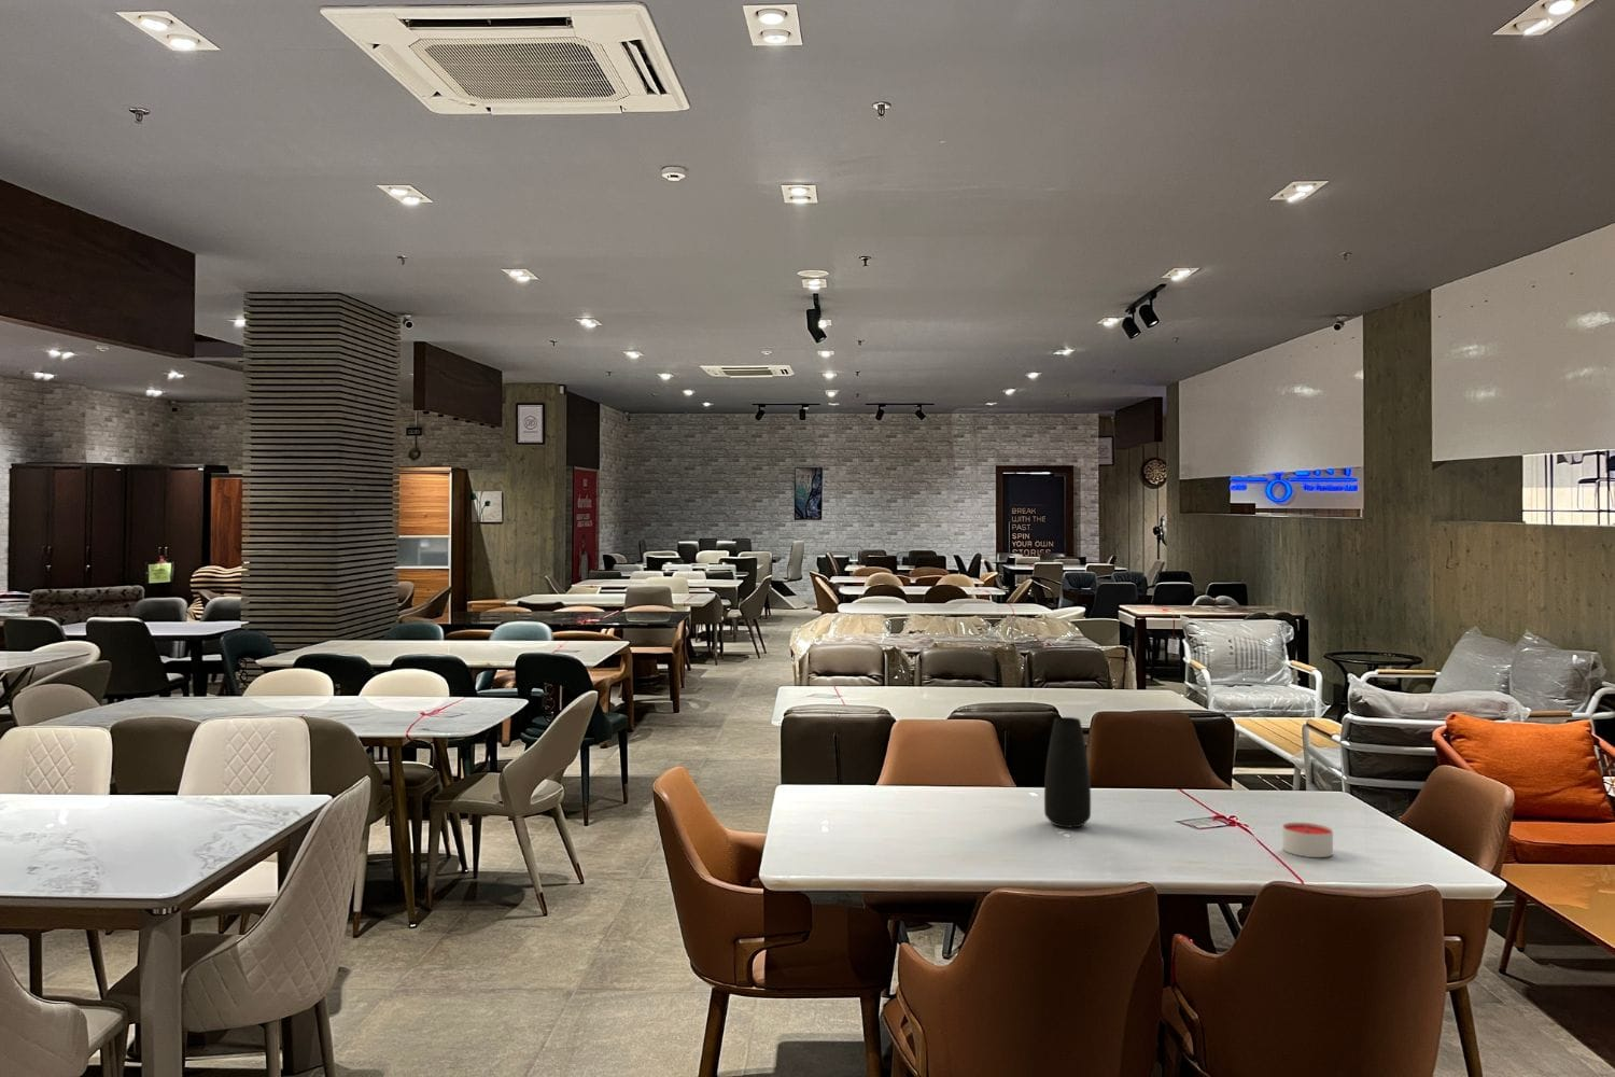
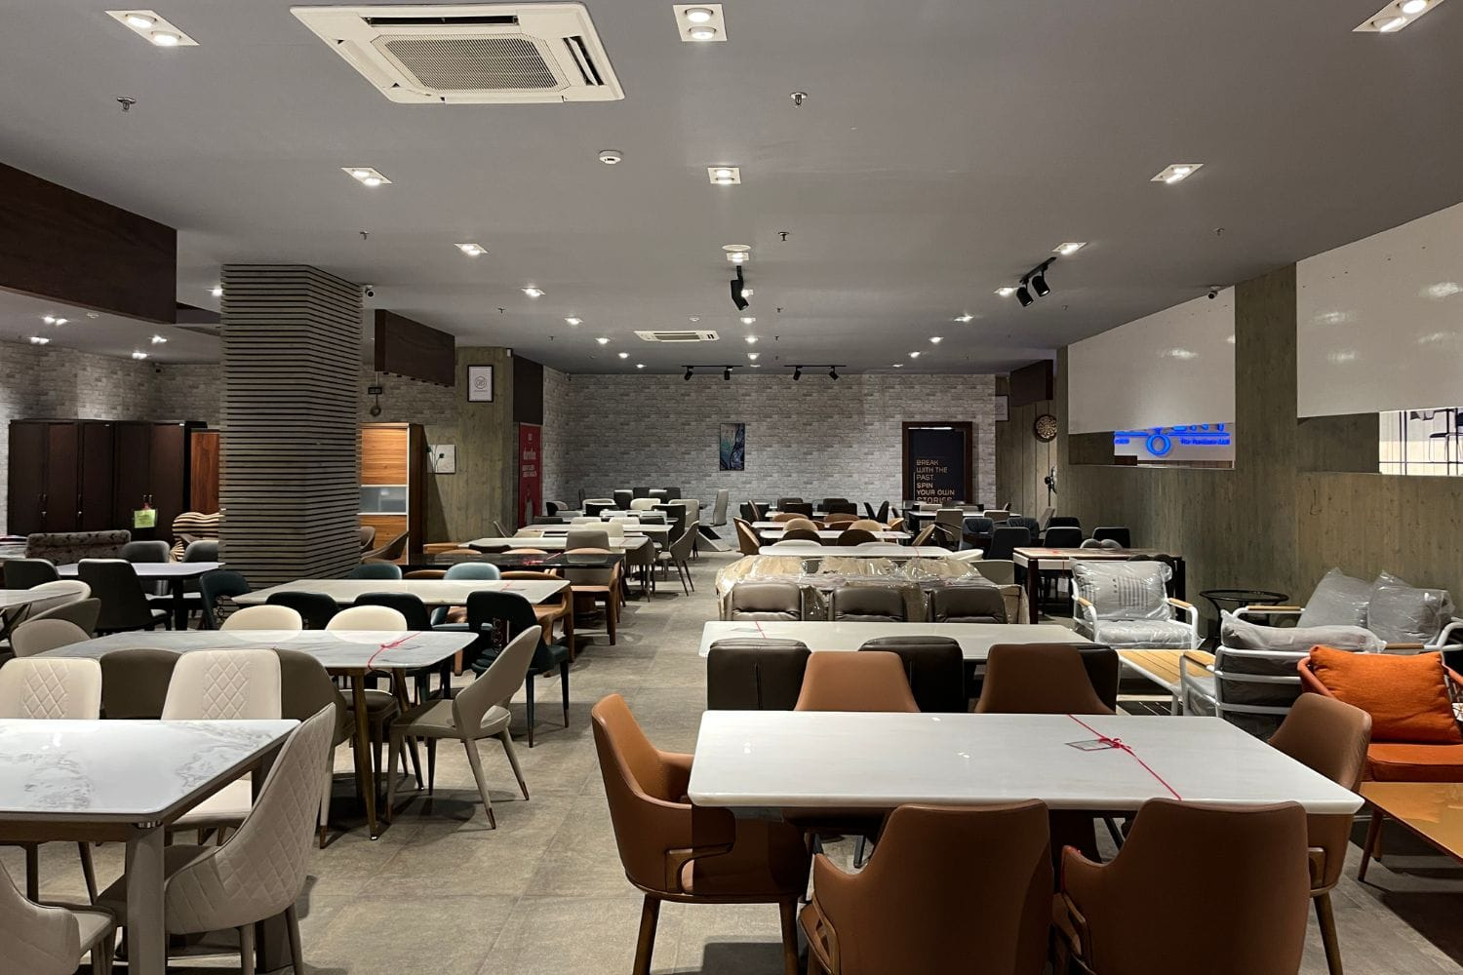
- candle (1307, 838)
- vase (1067, 772)
